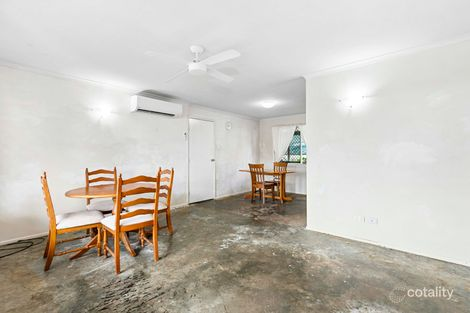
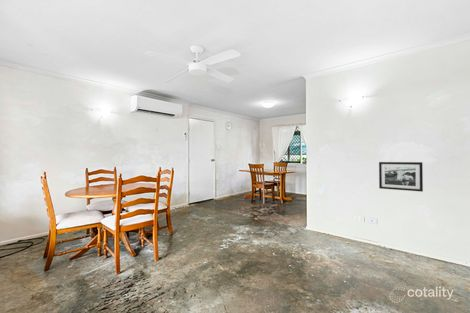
+ picture frame (399, 176)
